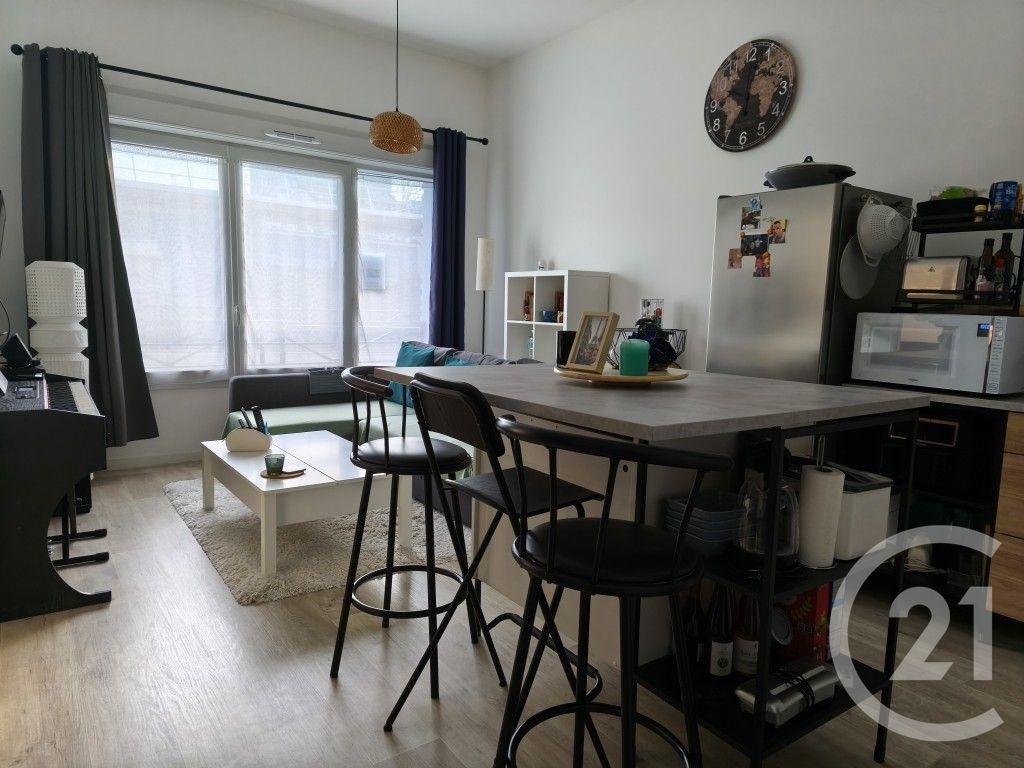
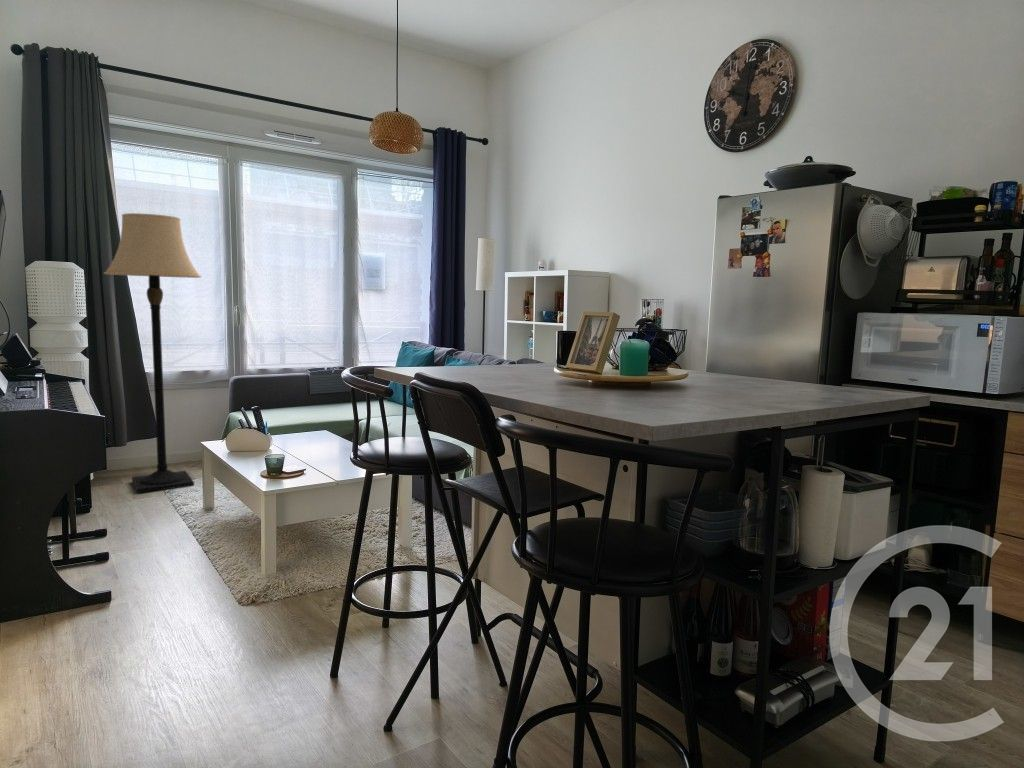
+ lamp (157, 353)
